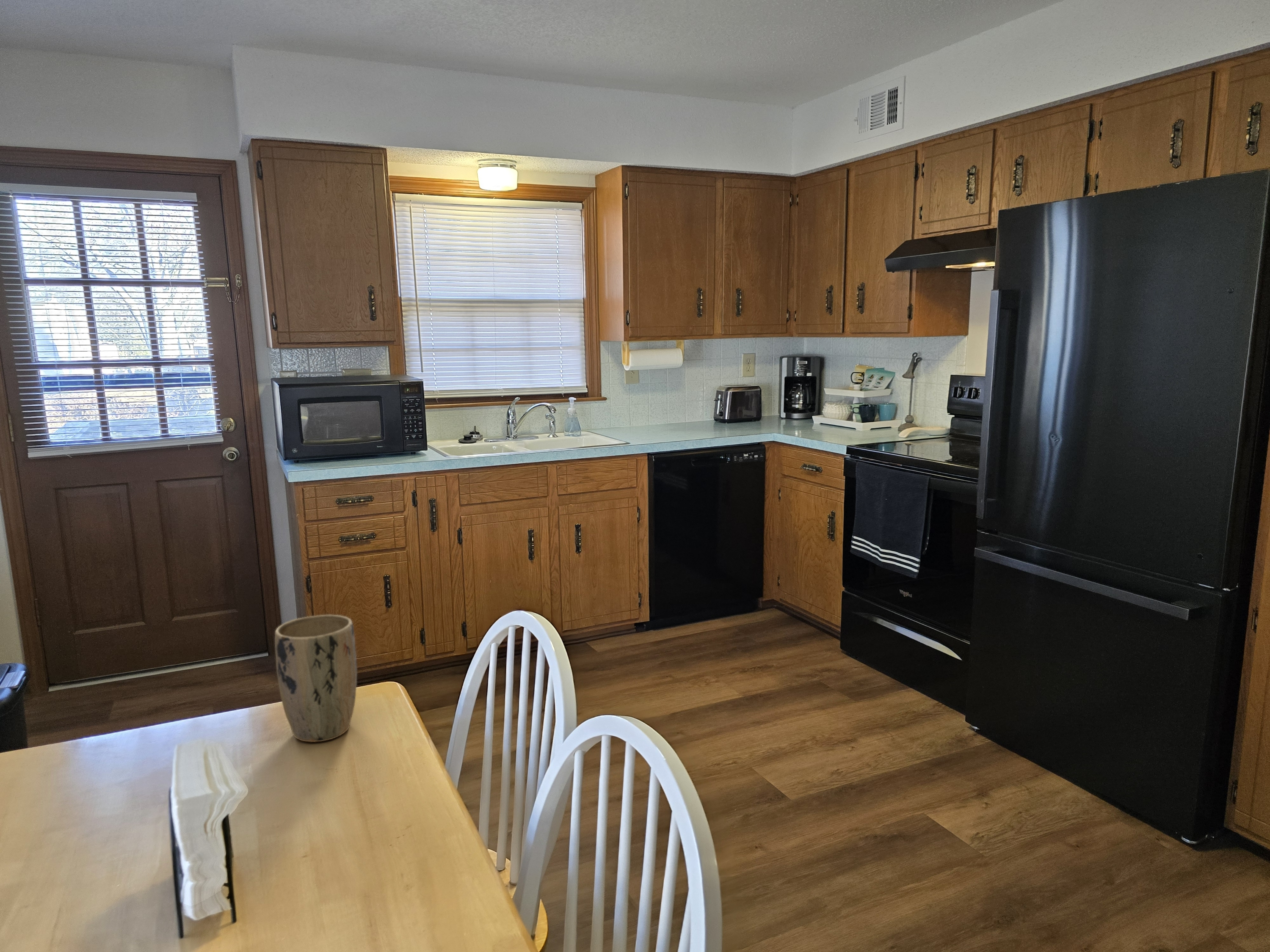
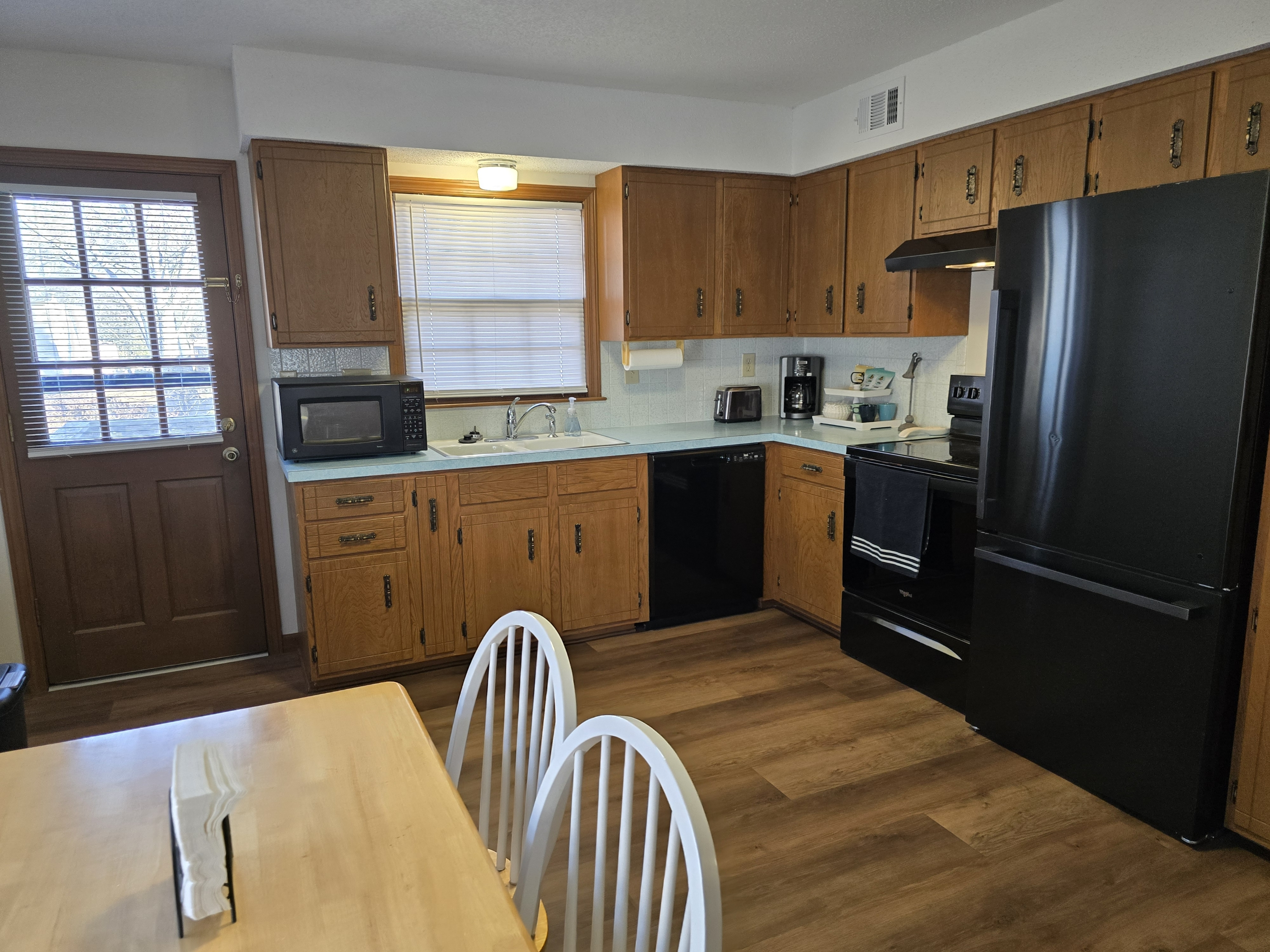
- plant pot (318, 679)
